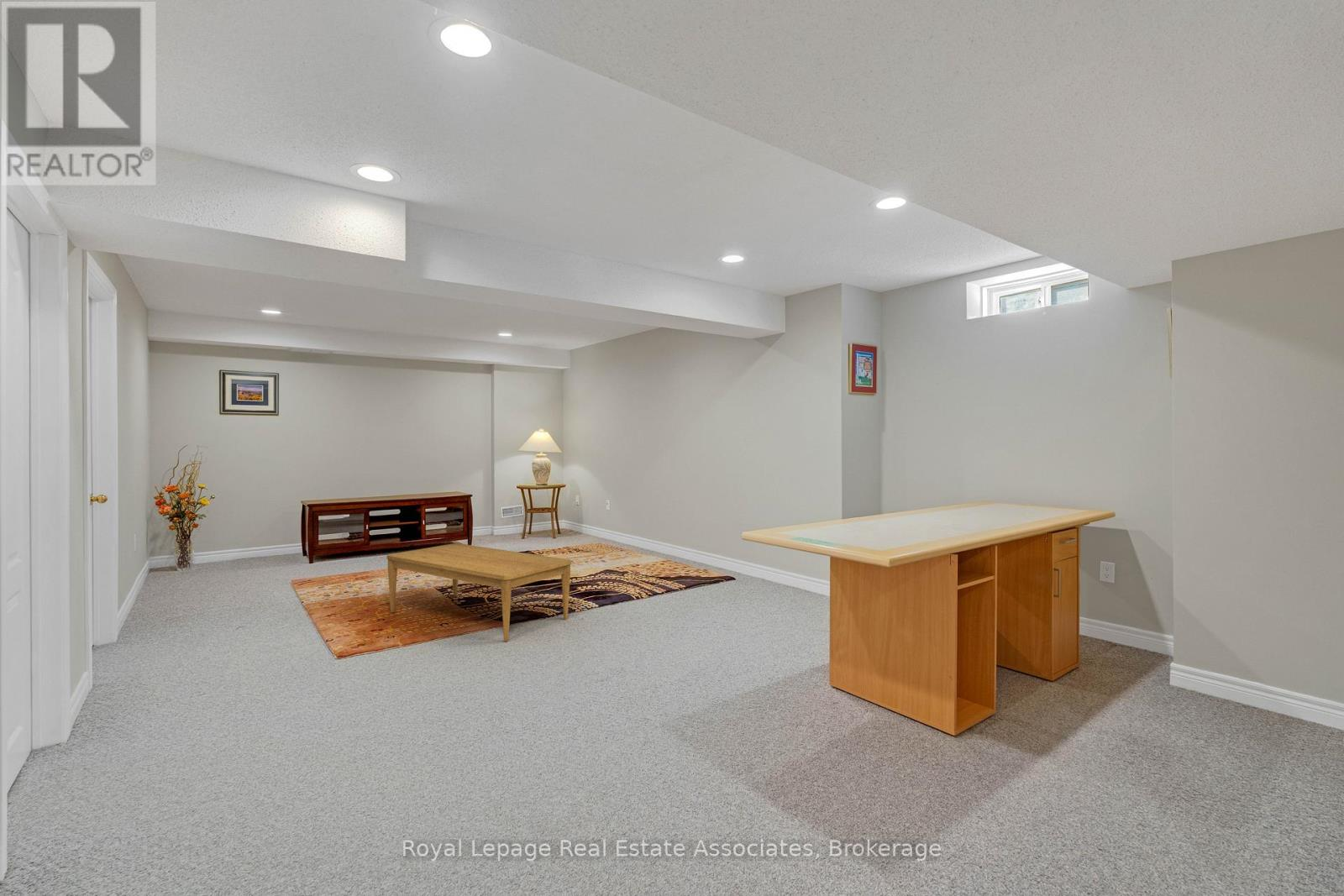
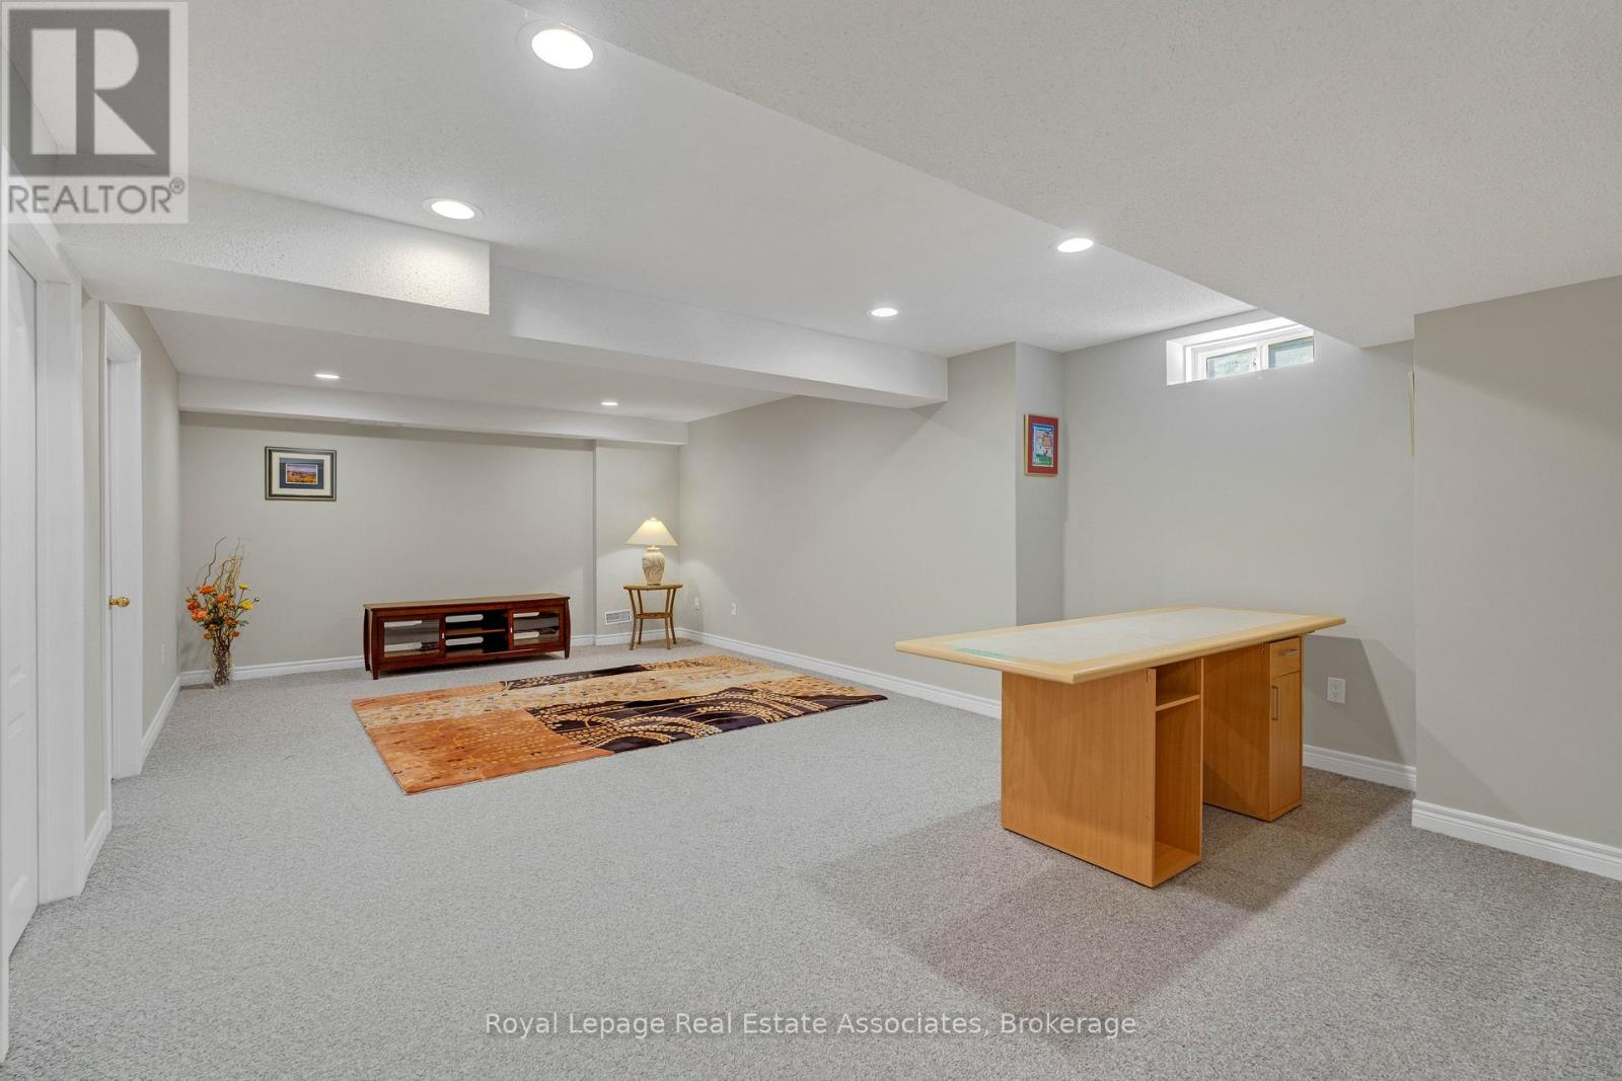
- coffee table (479, 584)
